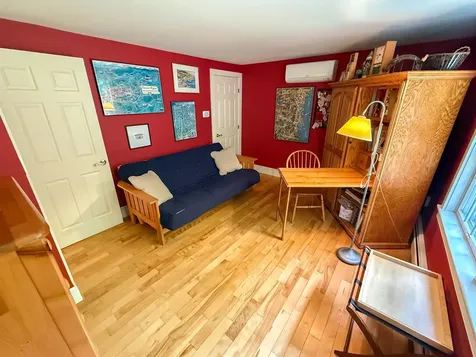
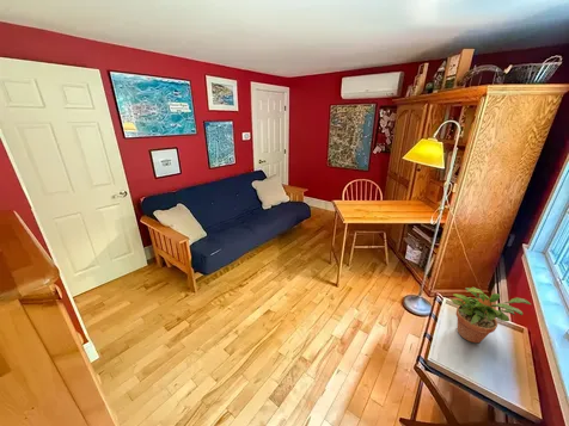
+ potted plant (482, 310)
